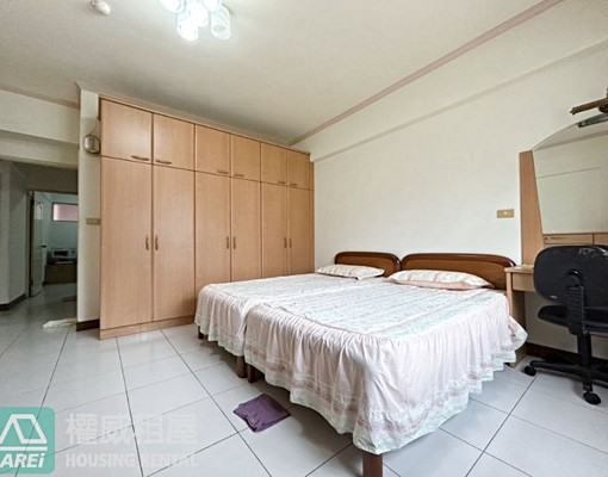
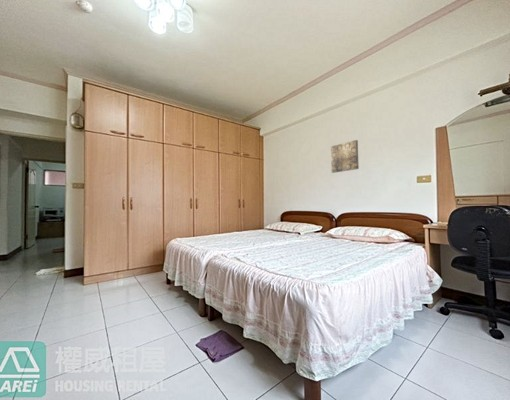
+ wall art (344, 157)
